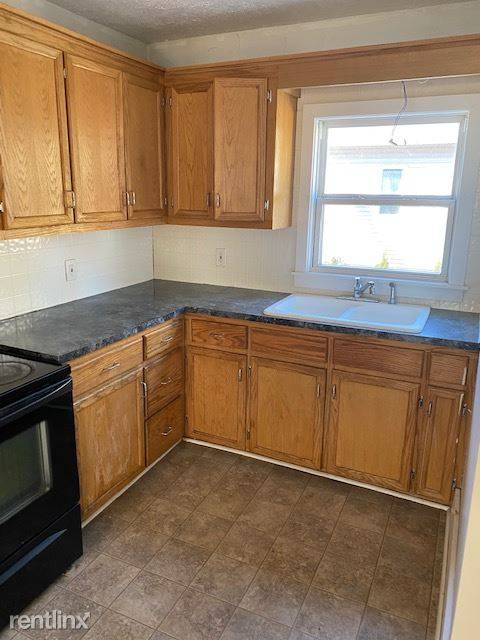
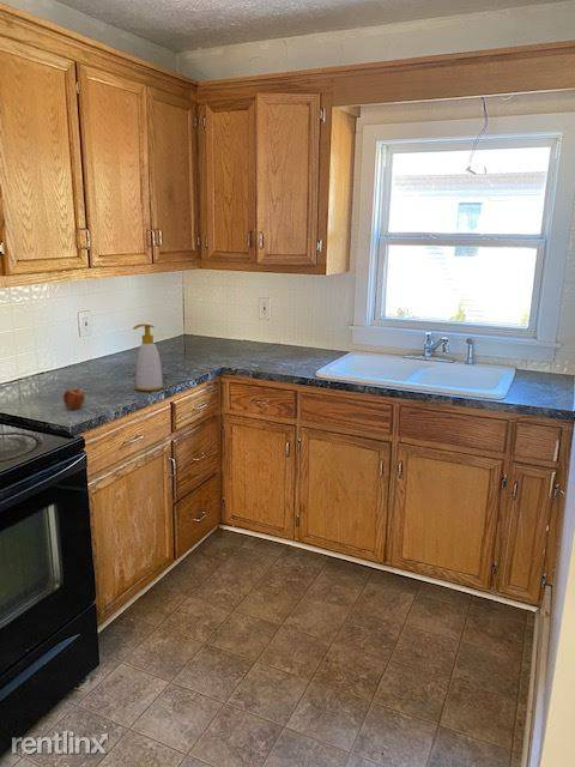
+ soap bottle (147, 356)
+ fruit (73, 398)
